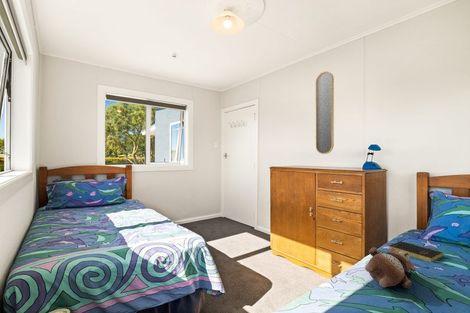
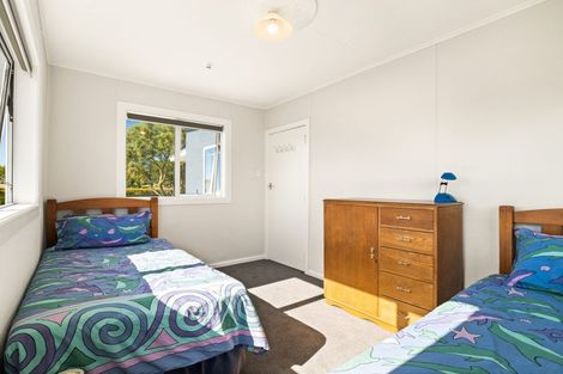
- teddy bear (392, 263)
- book (413, 250)
- home mirror (324, 113)
